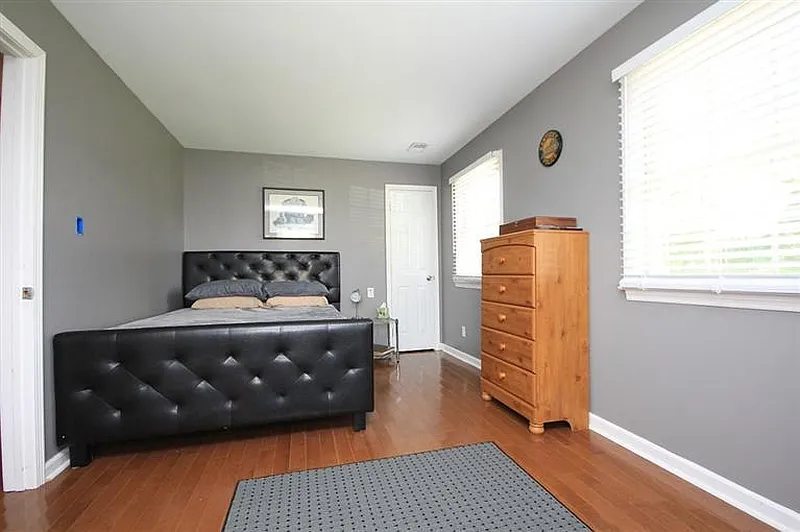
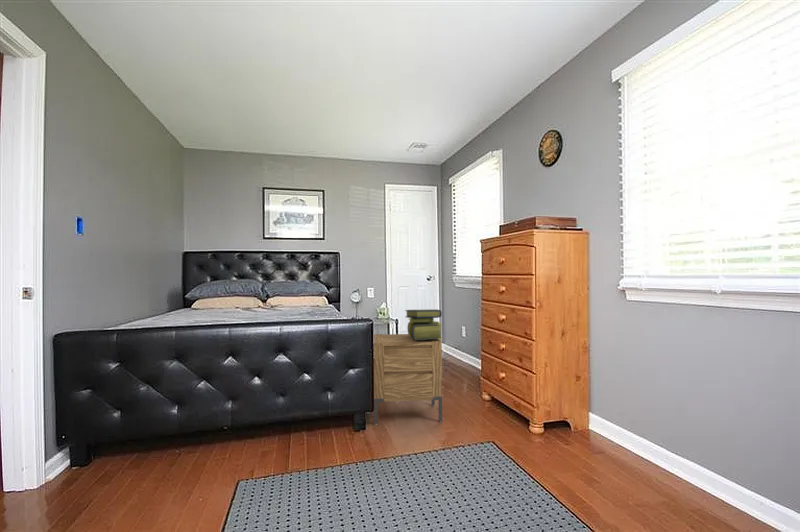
+ nightstand (406, 375)
+ stack of books (422, 322)
